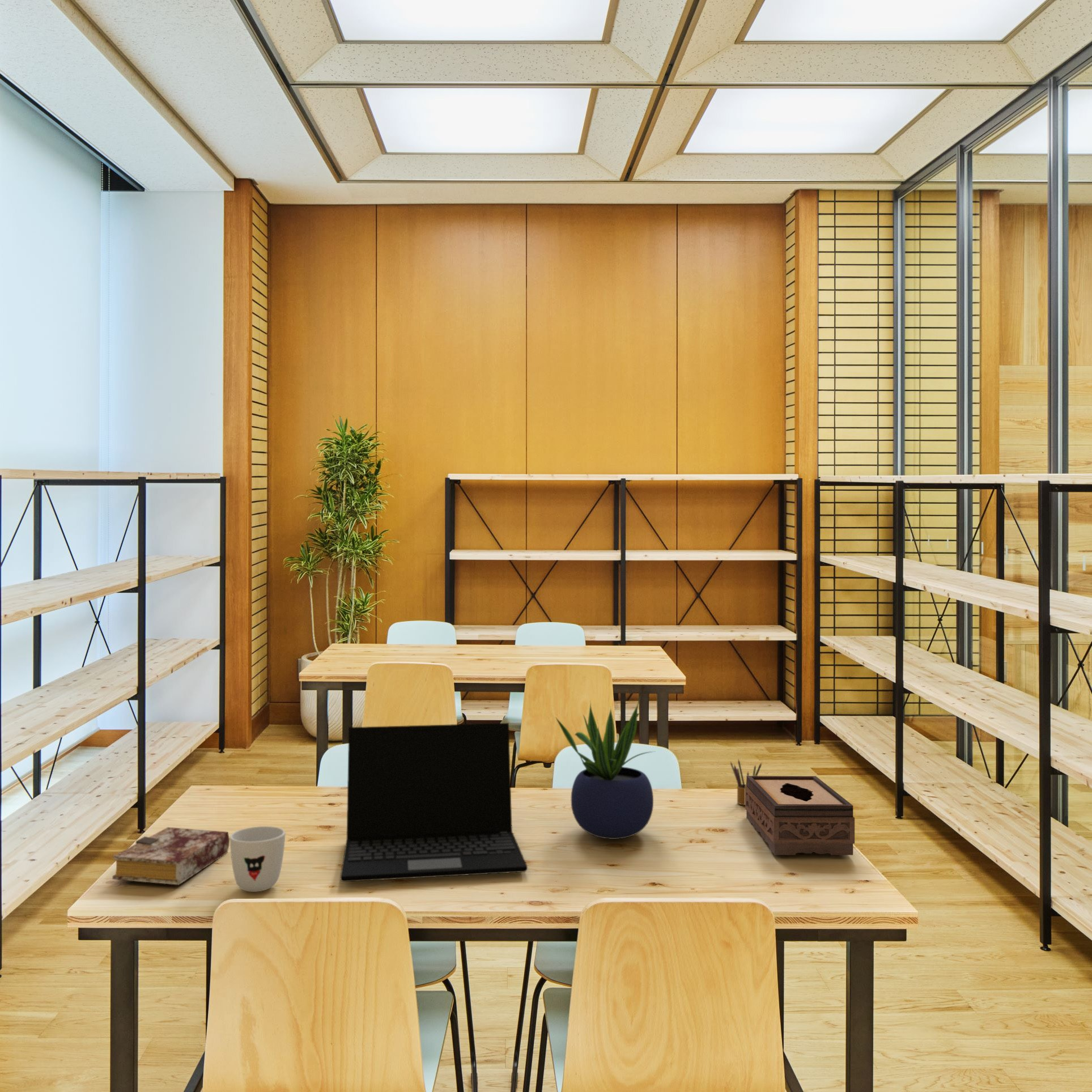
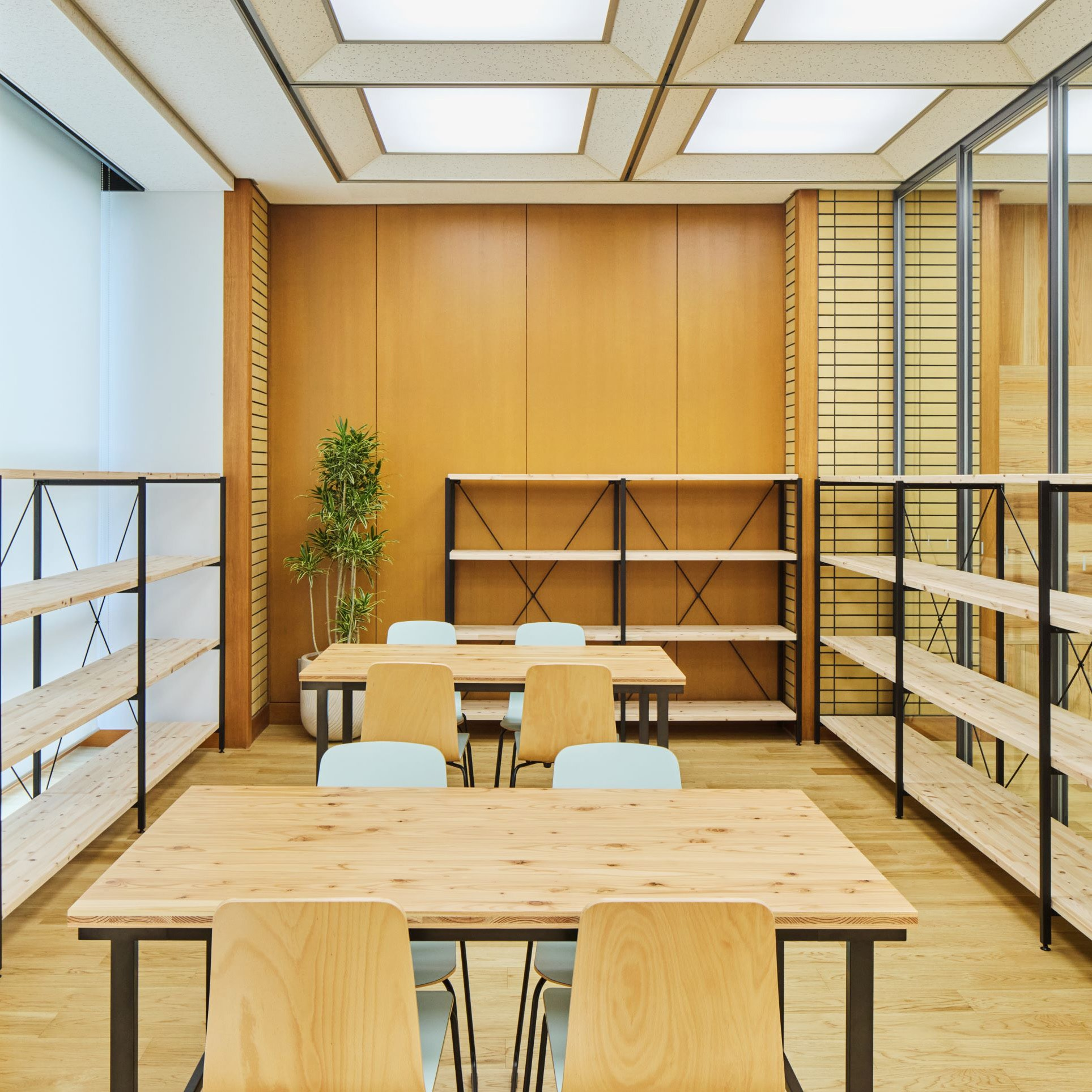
- pencil box (746, 784)
- mug (259, 857)
- book (172, 853)
- potted plant (605, 767)
- laptop (432, 795)
- tissue box (796, 813)
